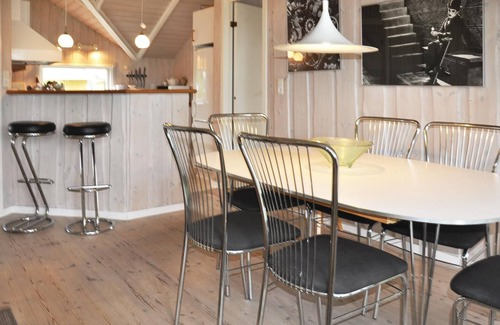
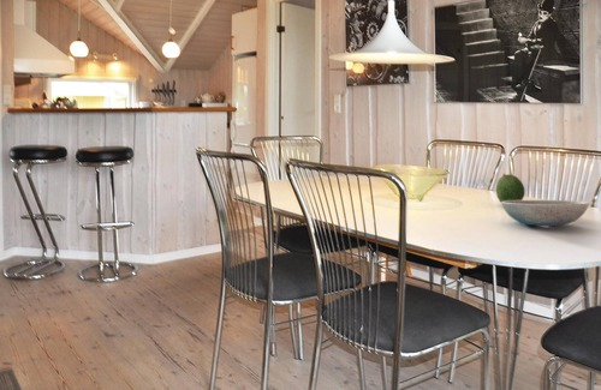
+ fruit (510, 190)
+ dish (543, 214)
